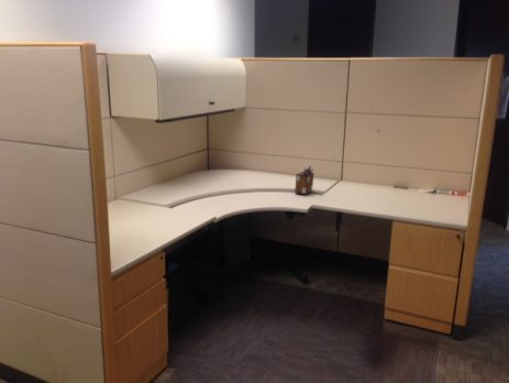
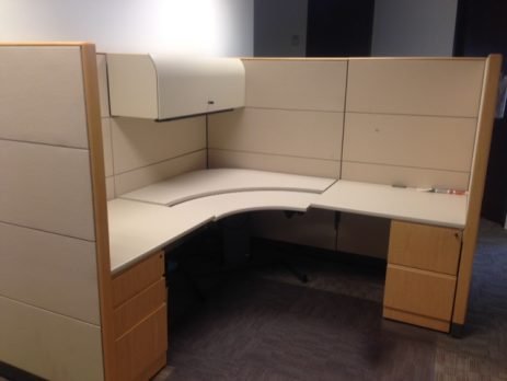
- desk organizer (305, 178)
